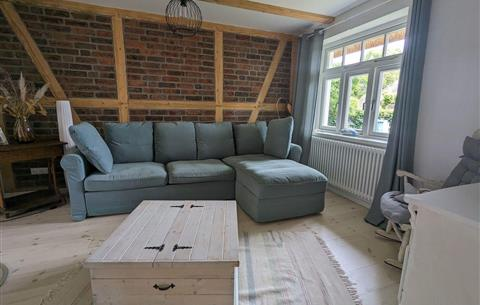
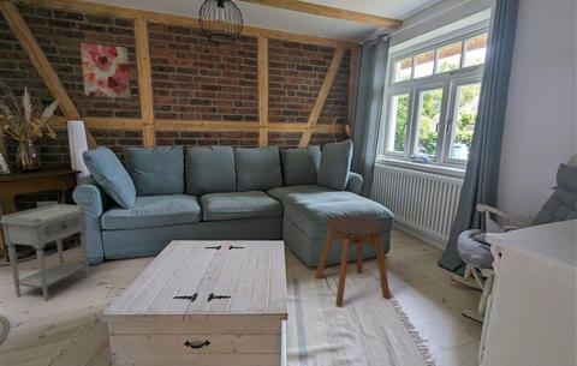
+ stool (347, 254)
+ nightstand (56, 245)
+ wall art (106, 71)
